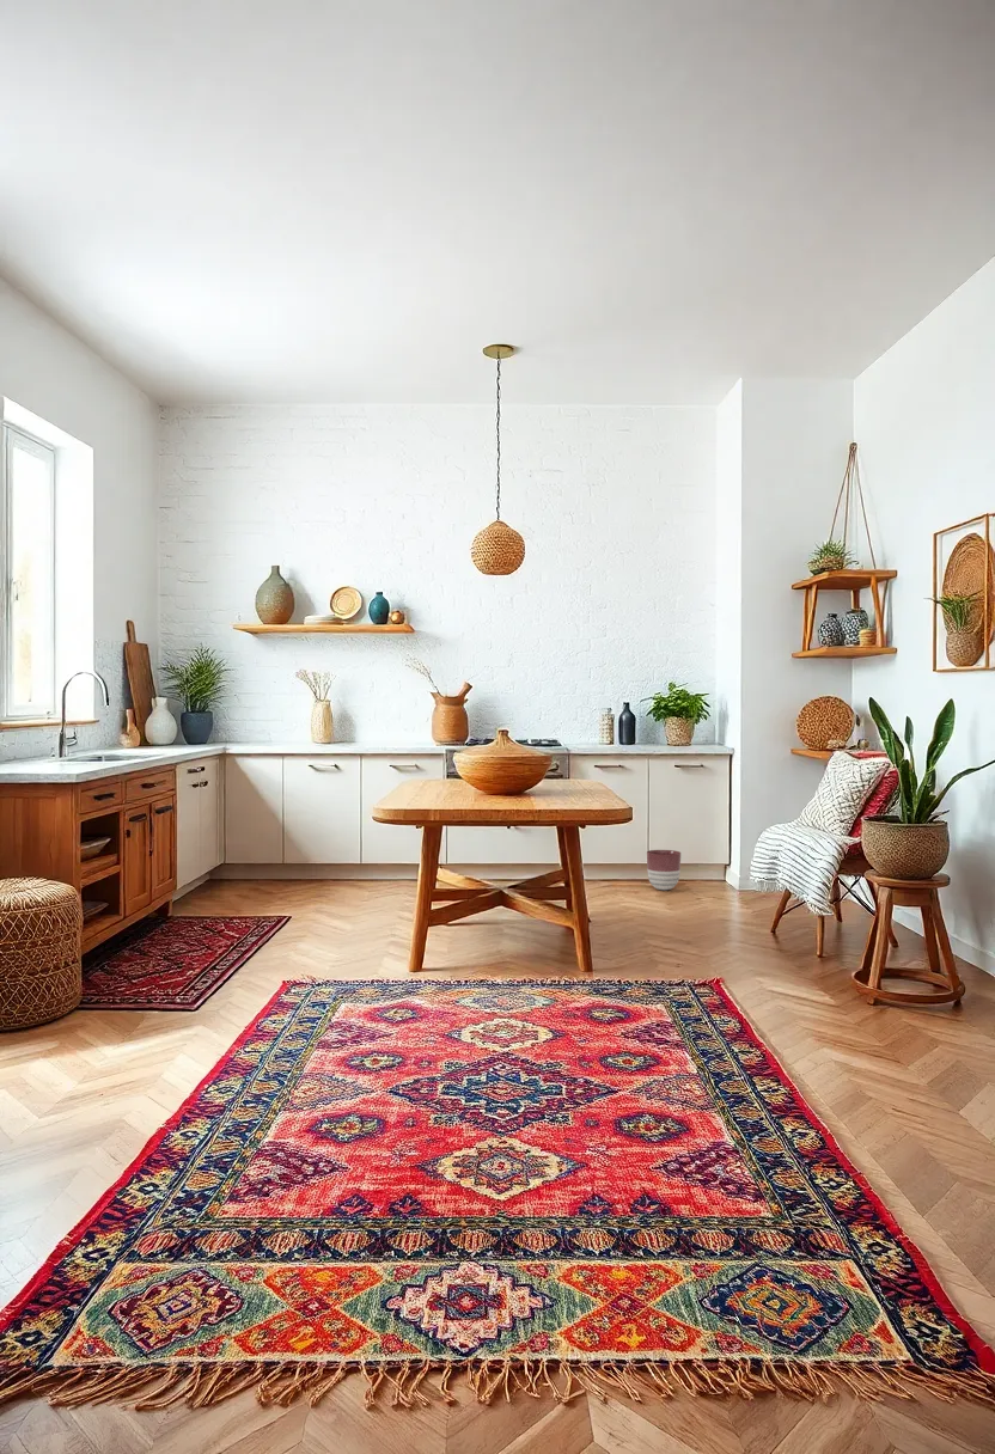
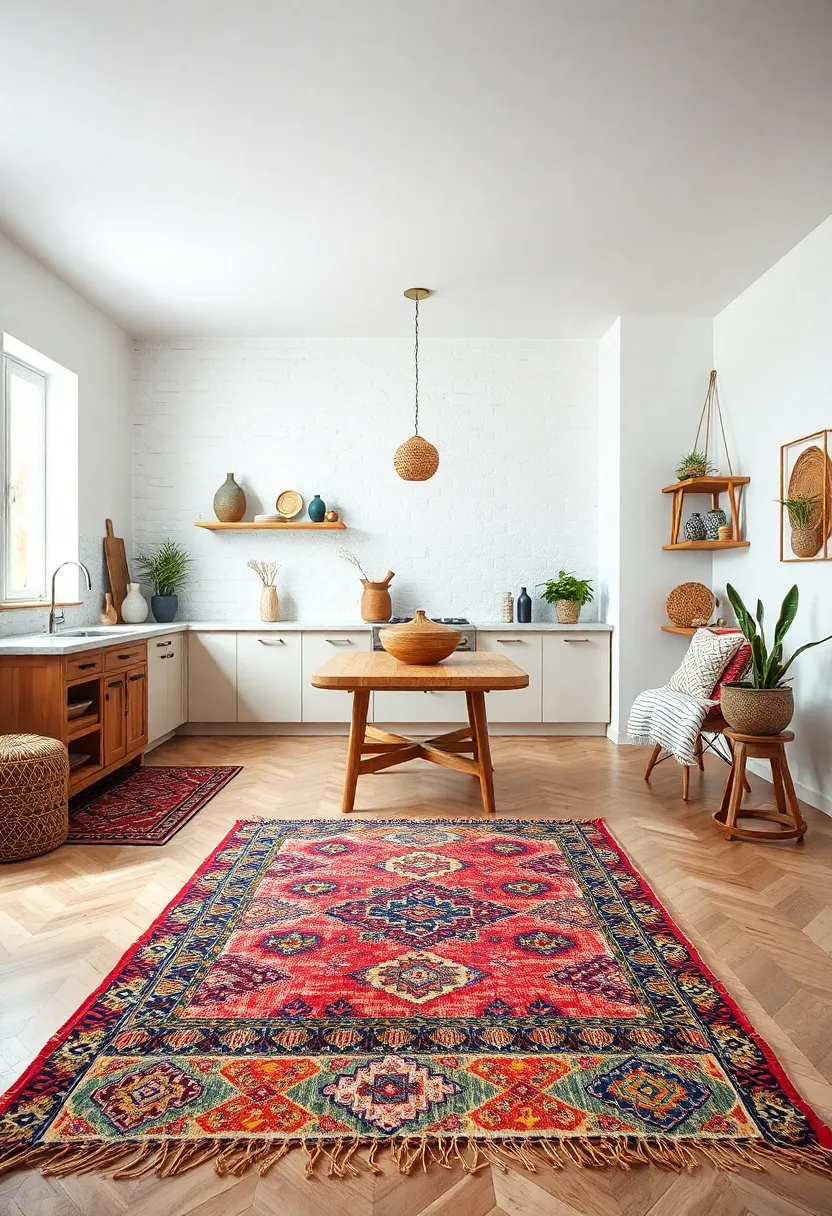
- planter (663, 870)
